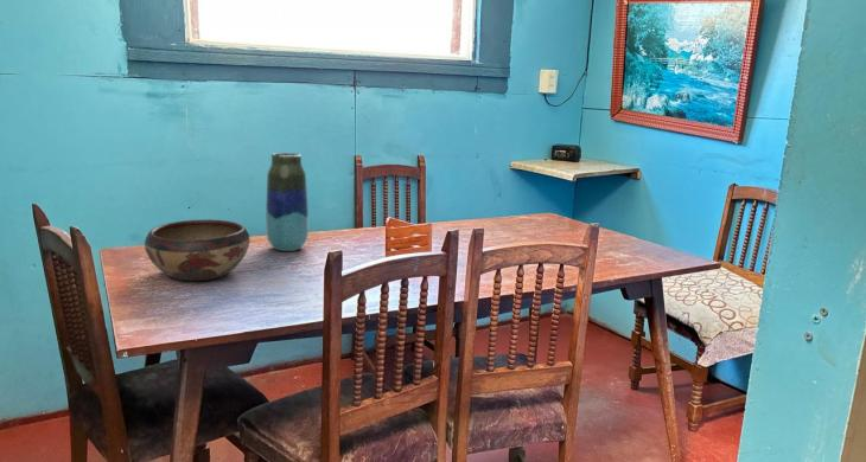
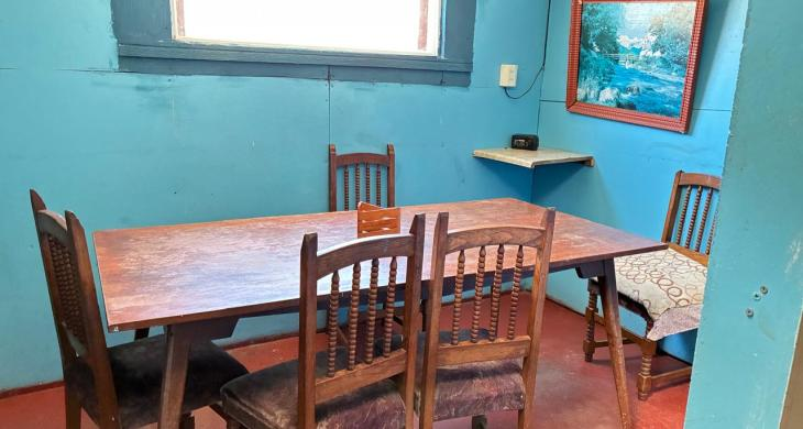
- decorative bowl (198, 251)
- vase (286, 201)
